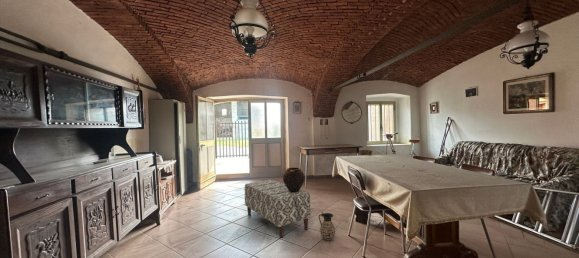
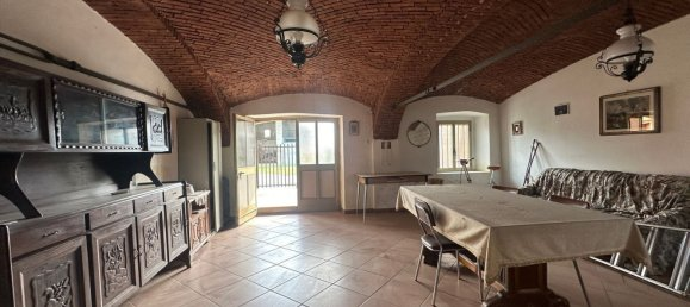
- bench (274, 204)
- ceramic jug (327, 226)
- clay pot (293, 179)
